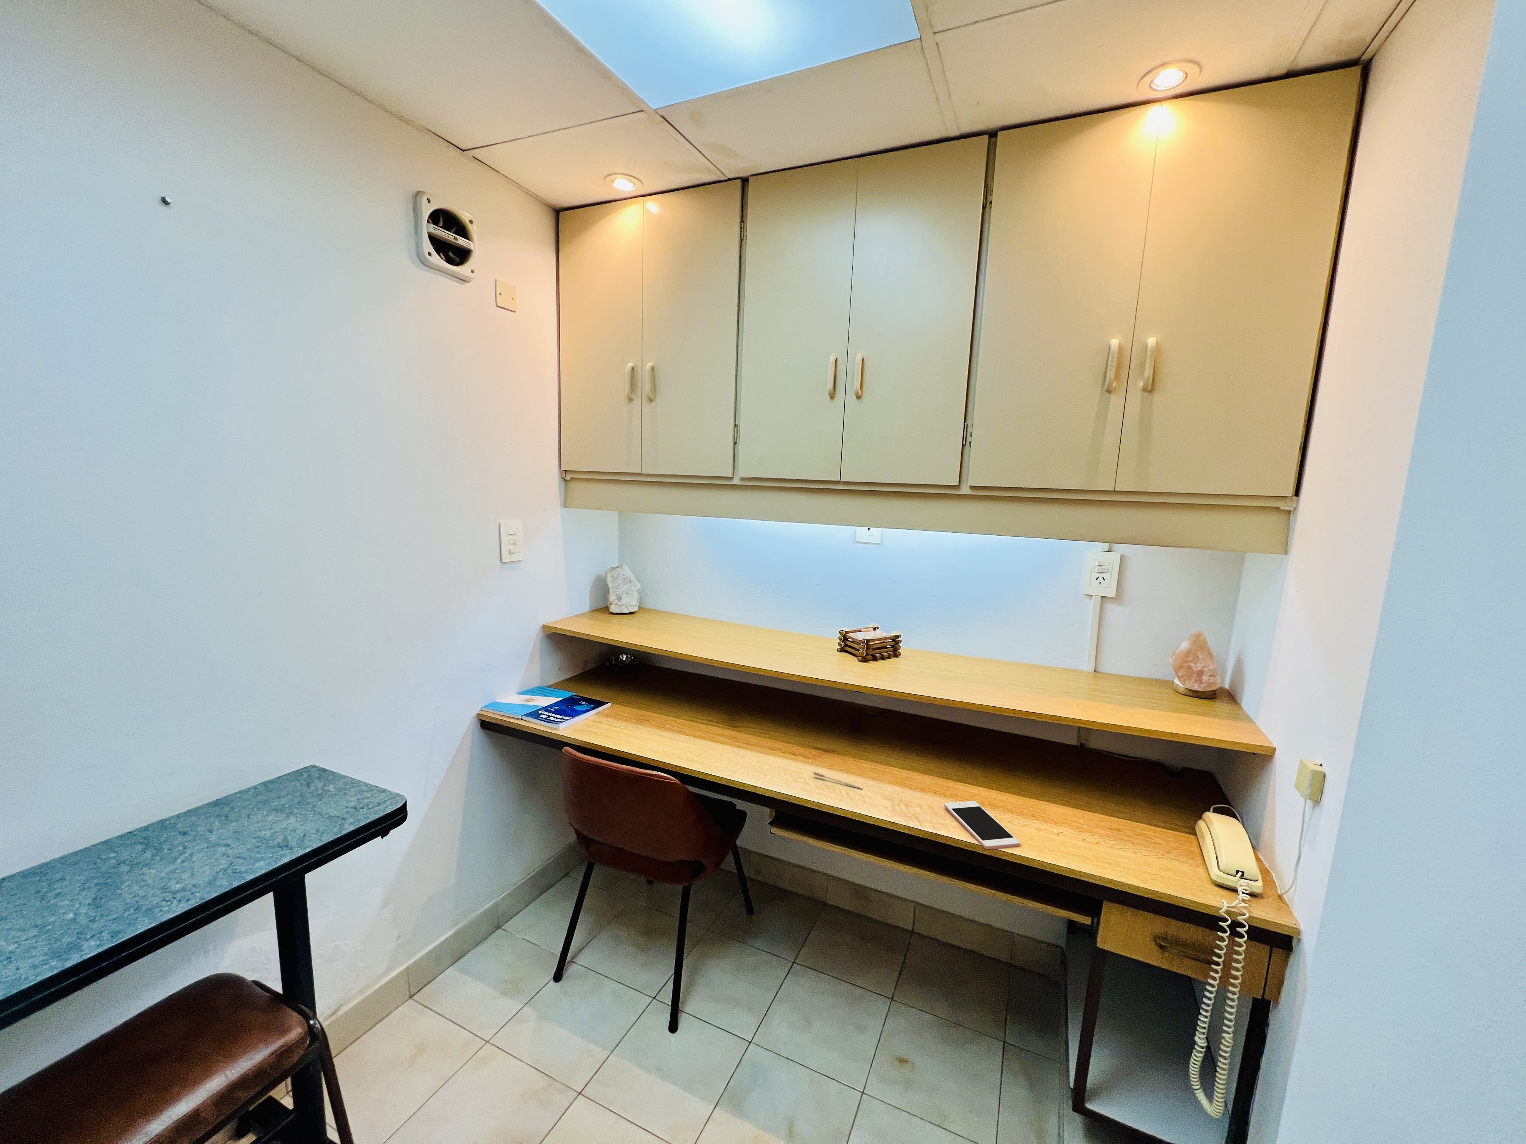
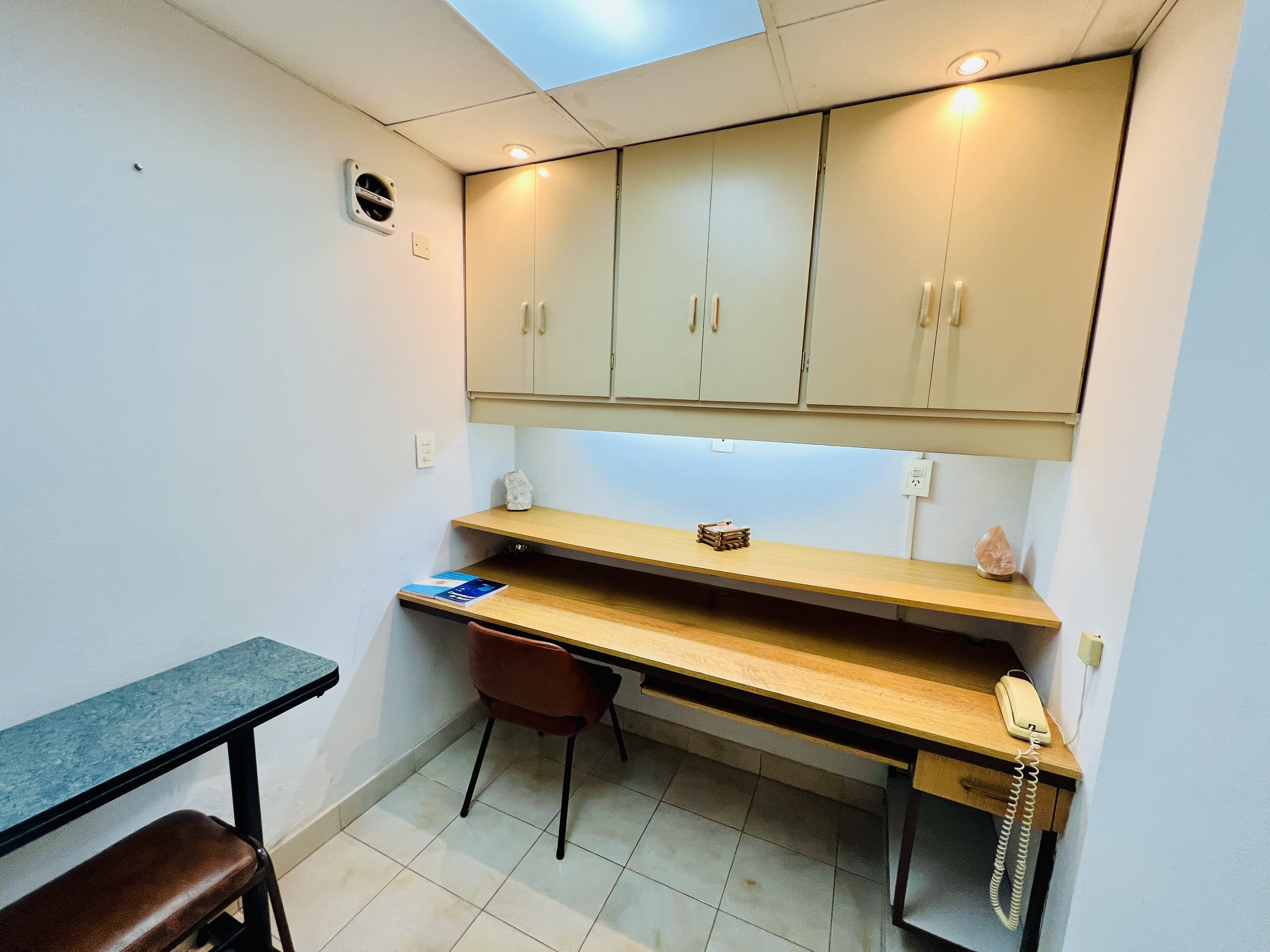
- cell phone (979, 823)
- pen (837, 780)
